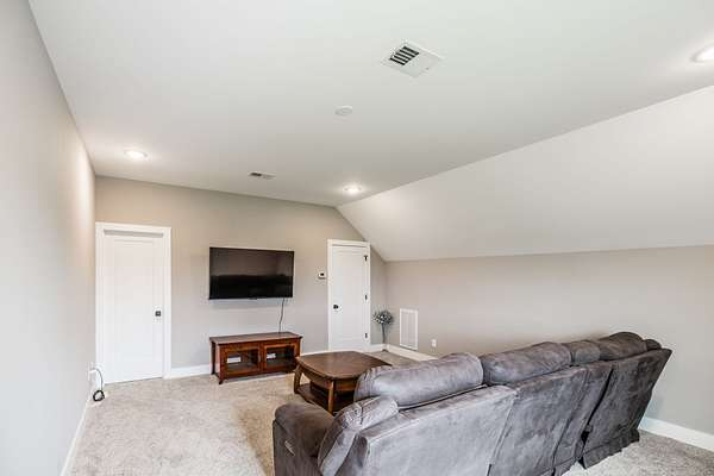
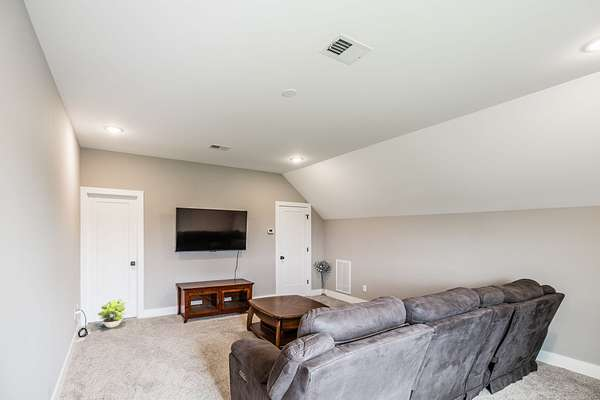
+ potted plant (111, 313)
